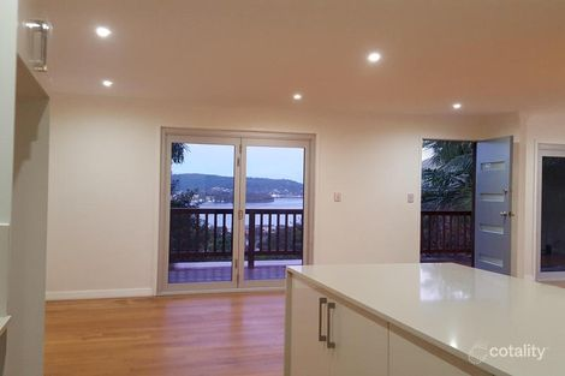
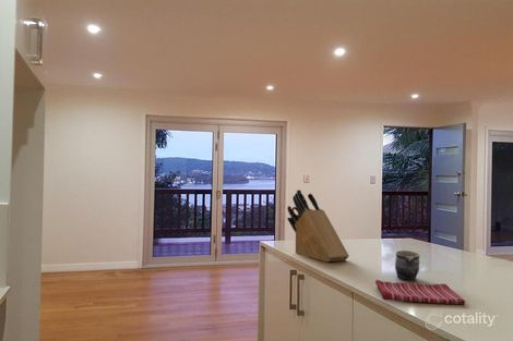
+ mug (408, 266)
+ dish towel (416, 291)
+ knife block (315, 223)
